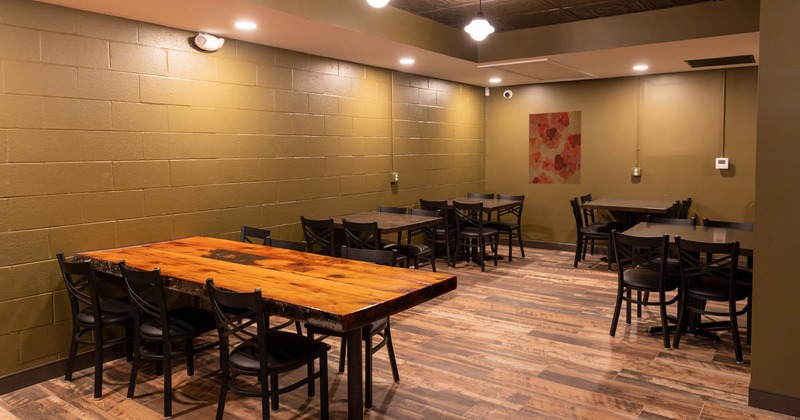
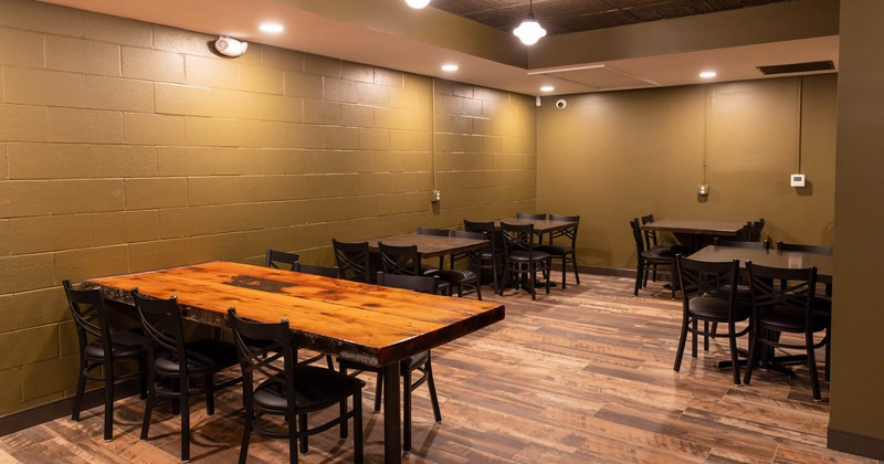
- wall art (554, 148)
